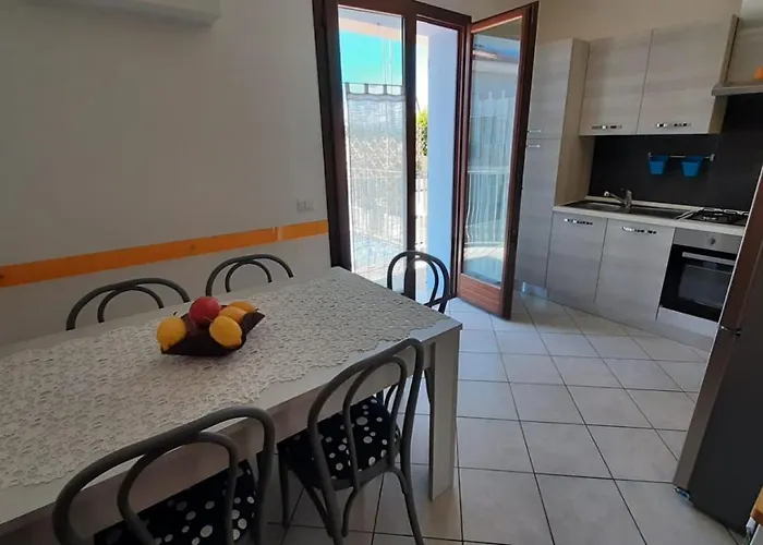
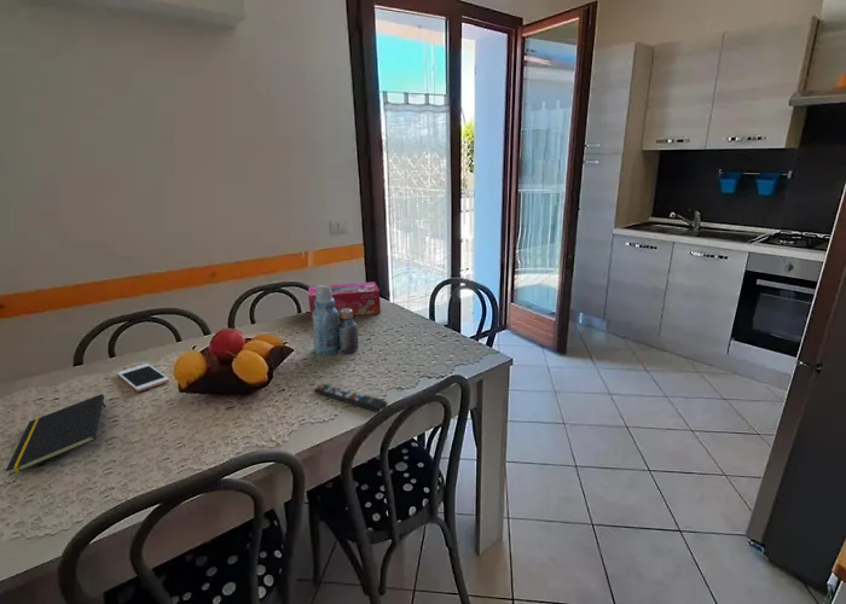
+ tissue box (343, 300)
+ notepad (60, 430)
+ cell phone (143, 376)
+ bottle (334, 318)
+ remote control (349, 396)
